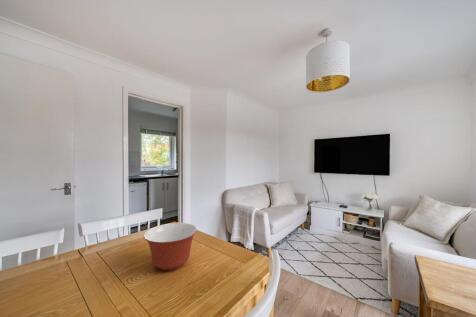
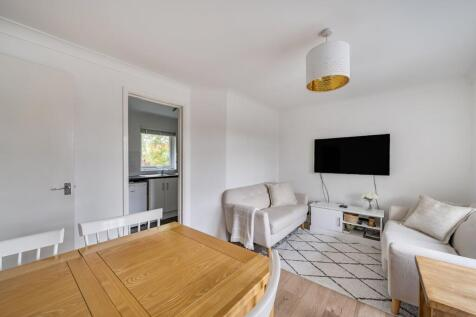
- mixing bowl (171, 247)
